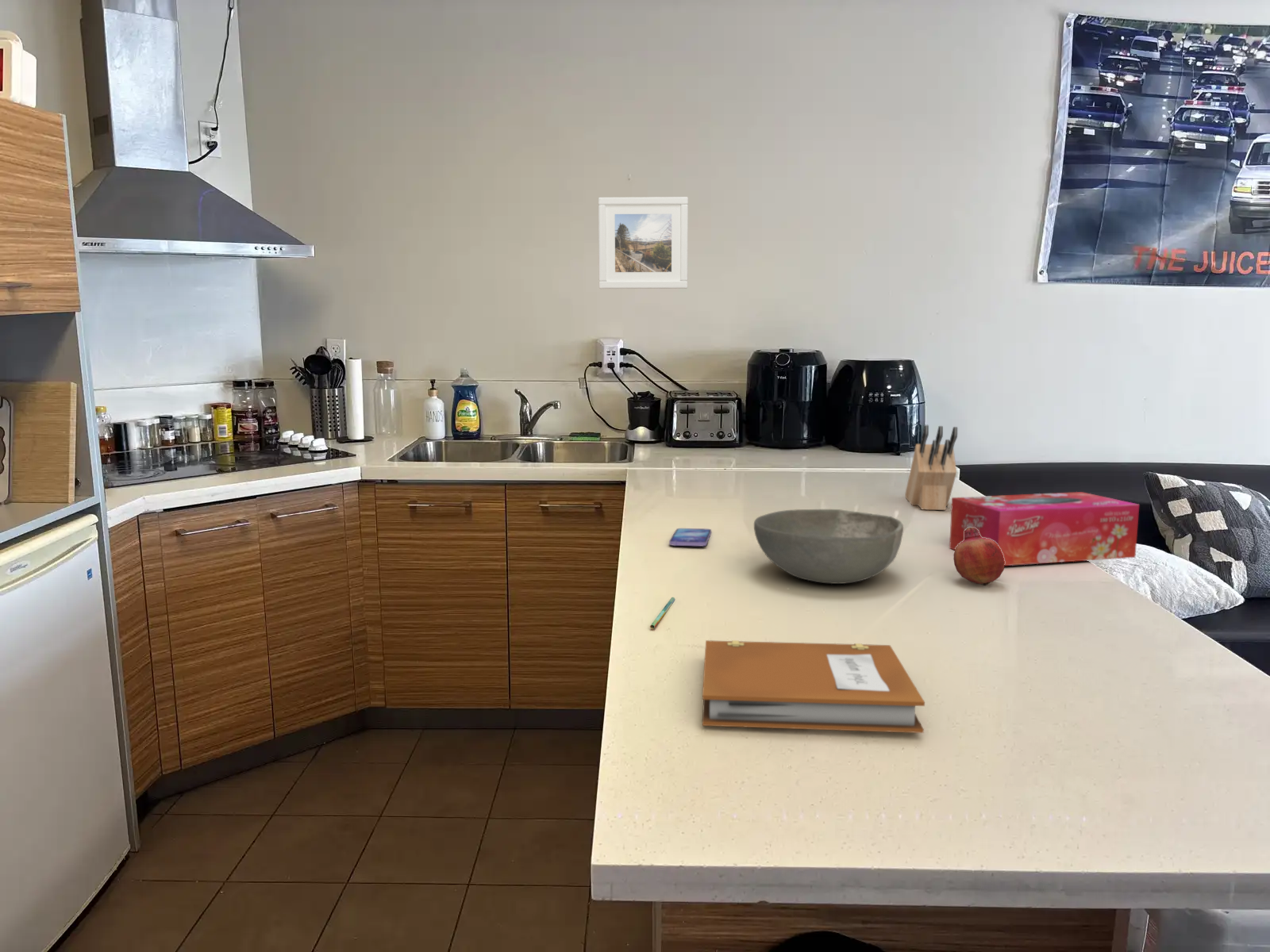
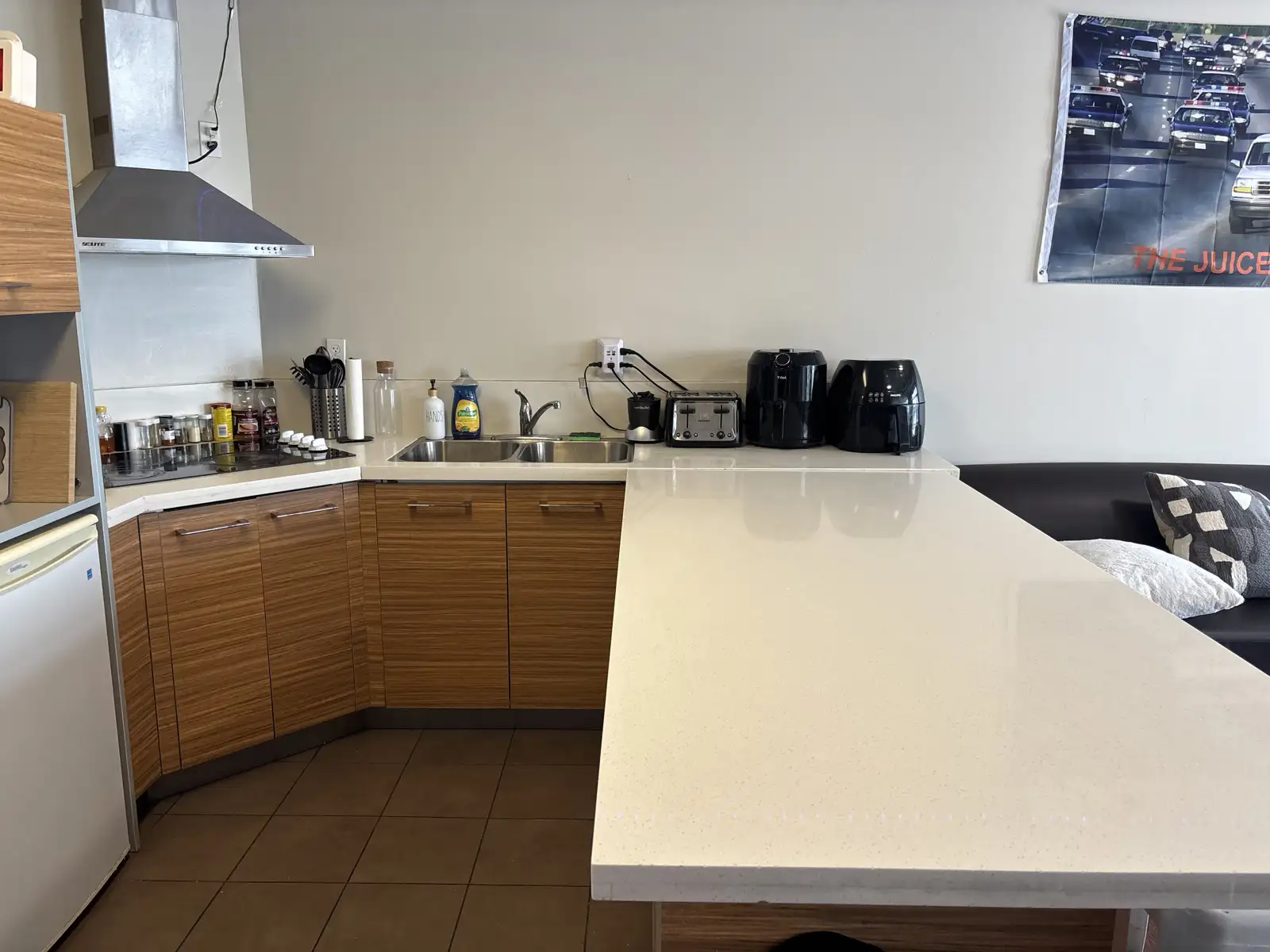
- pen (663, 612)
- bowl (827, 548)
- tissue box (1041, 527)
- smartphone (691, 536)
- fruit (979, 556)
- knife block (931, 464)
- notebook (809, 680)
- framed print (643, 243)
